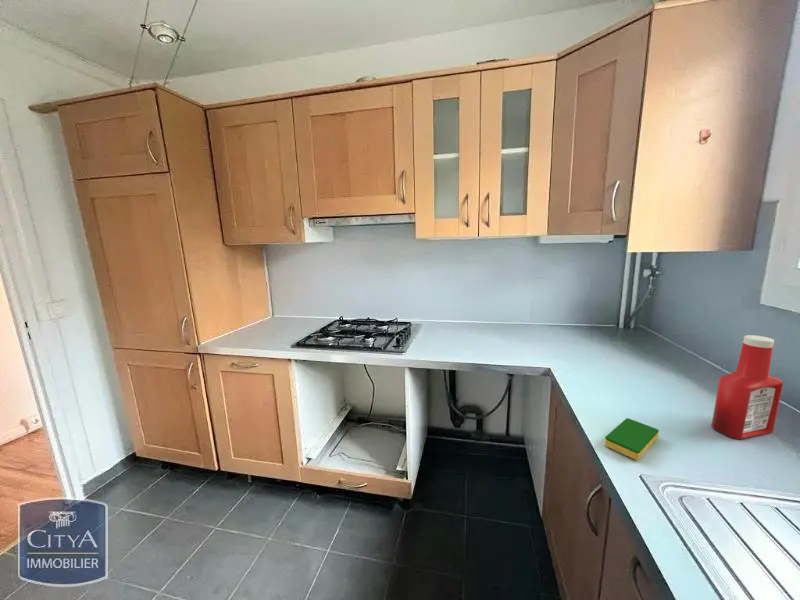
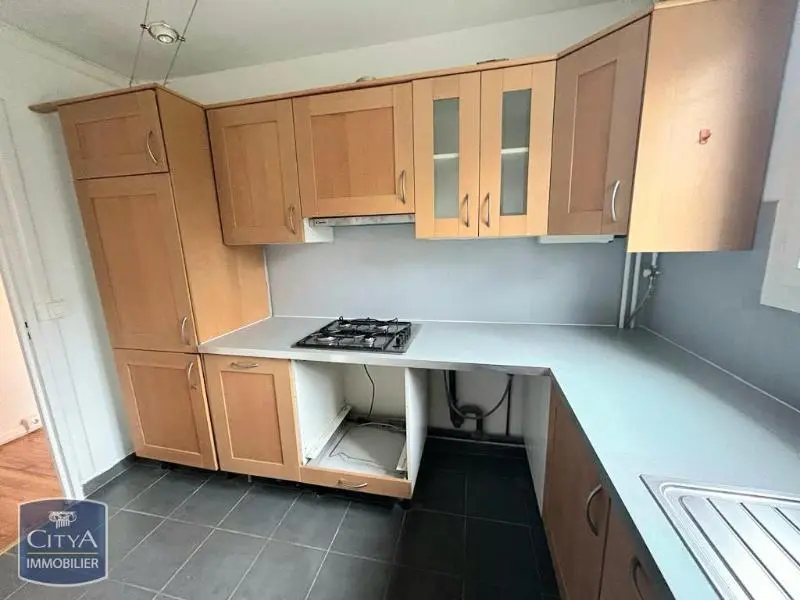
- soap bottle (749, 384)
- dish sponge (631, 437)
